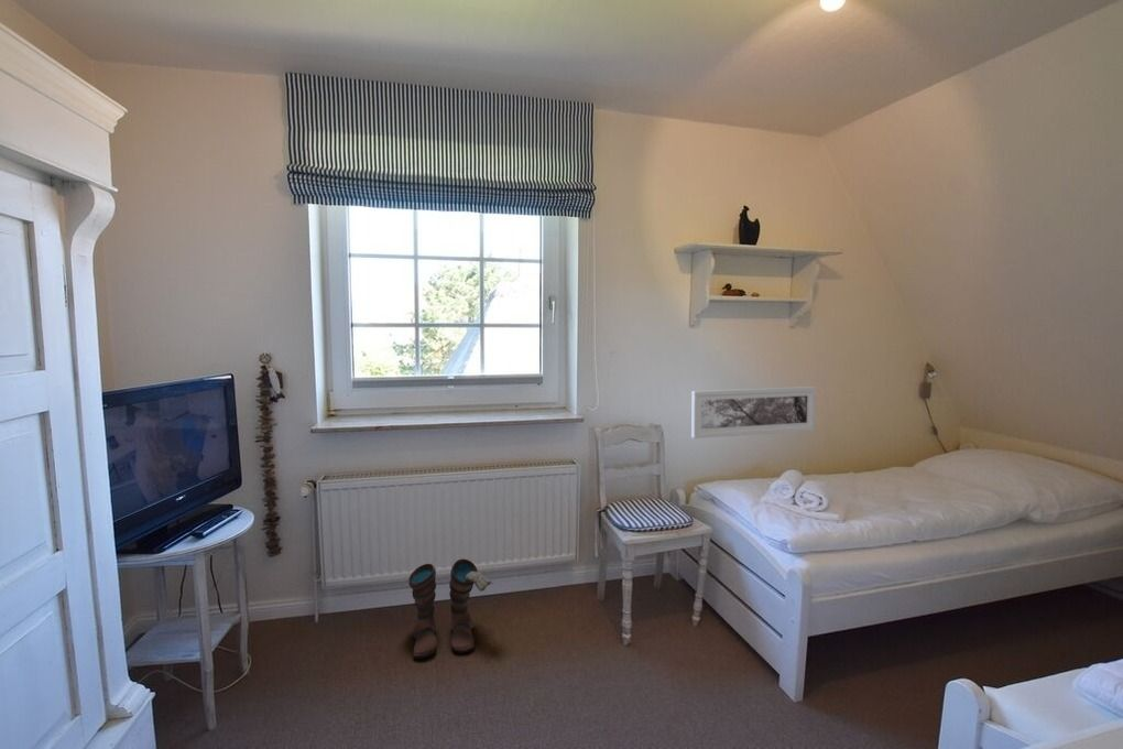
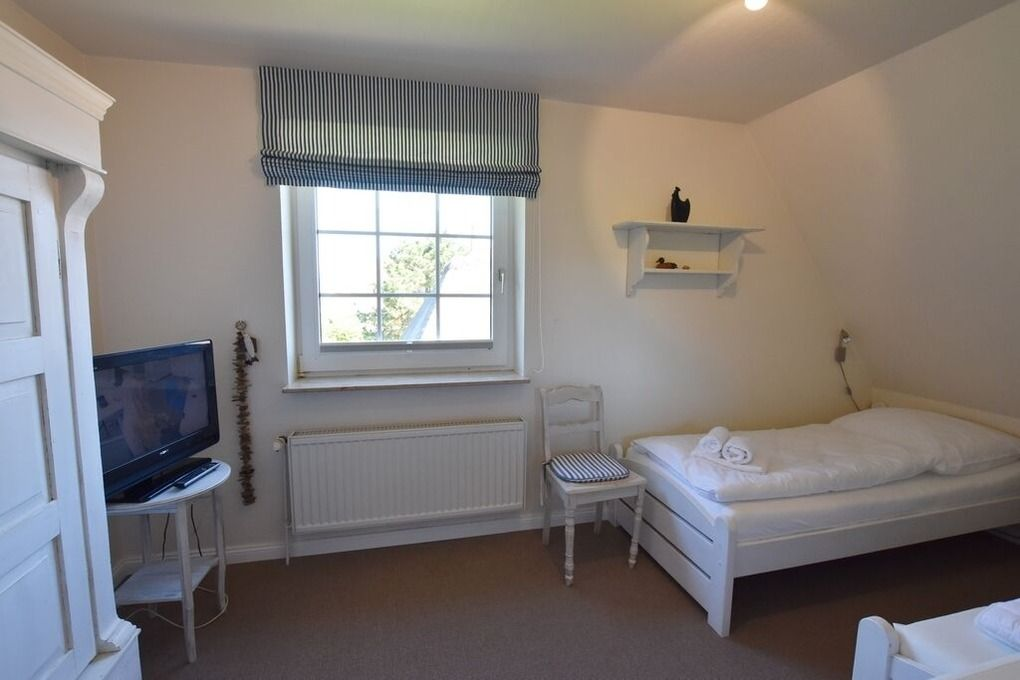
- boots (451, 601)
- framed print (754, 411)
